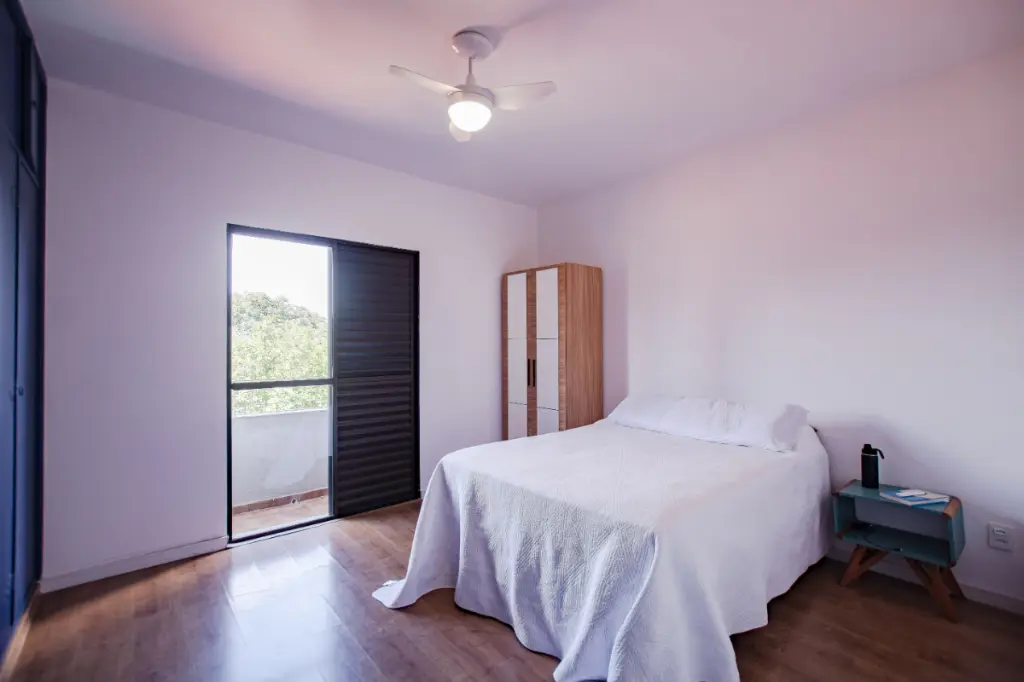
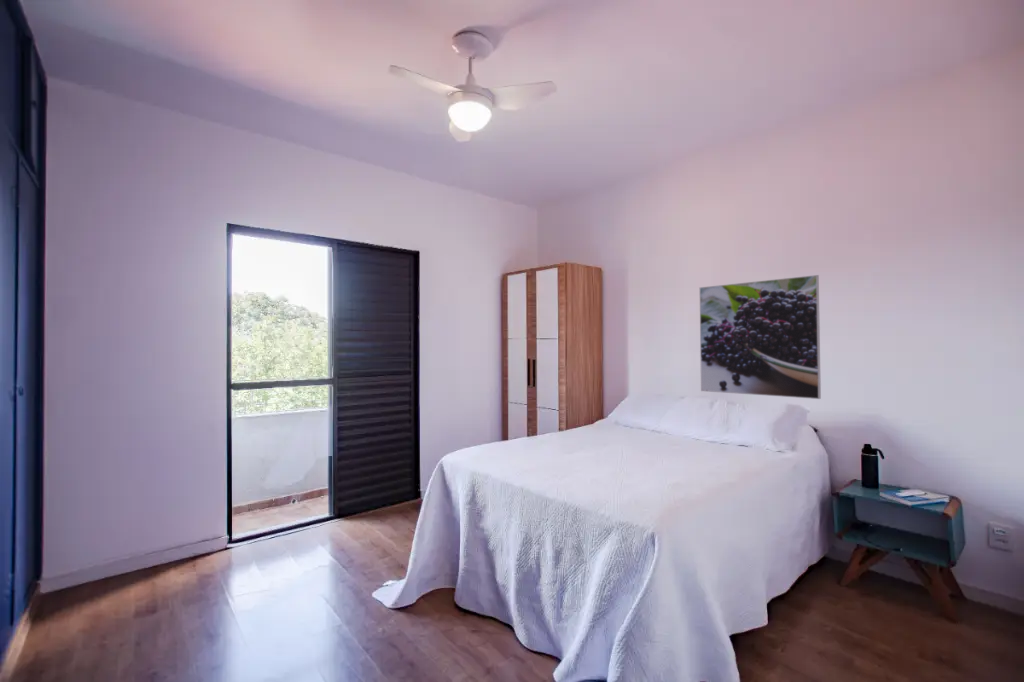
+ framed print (754, 338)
